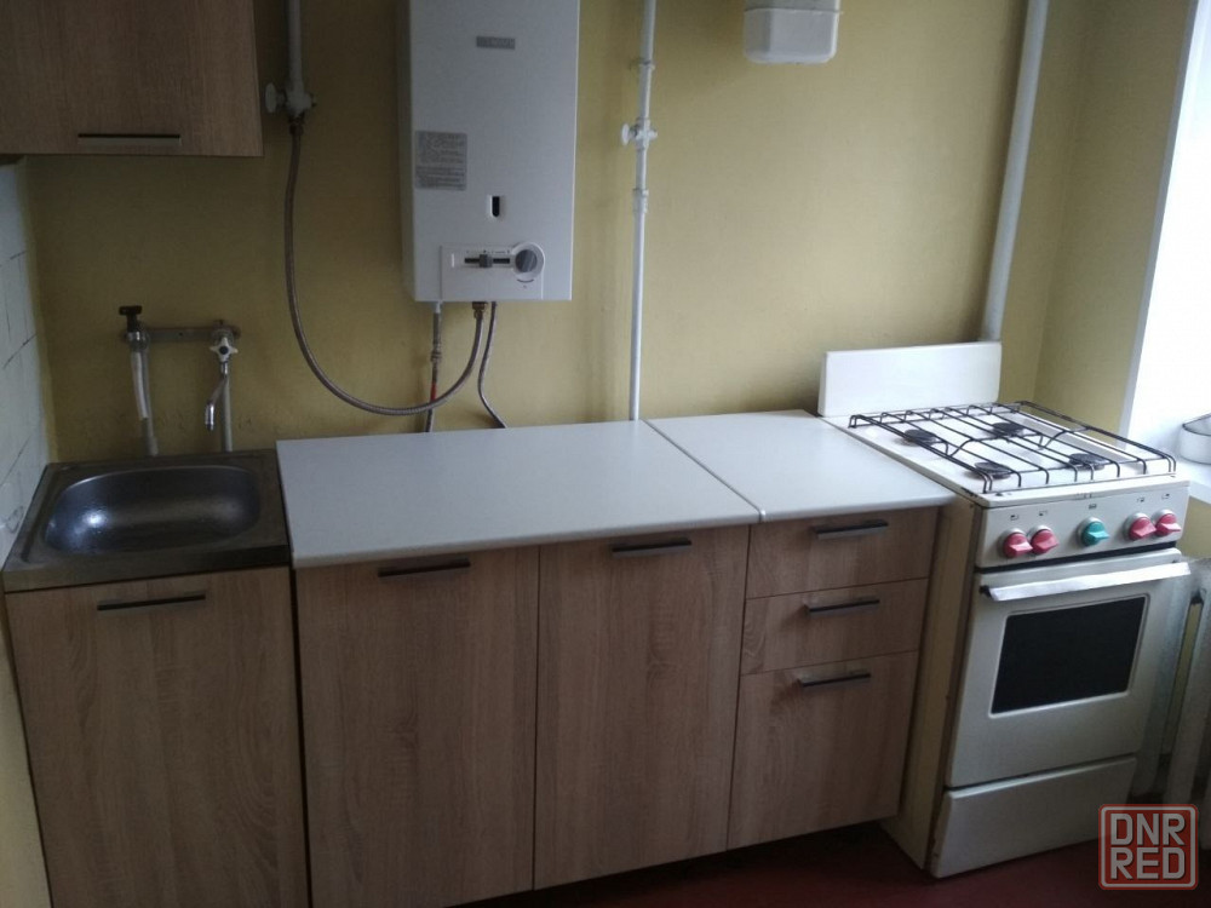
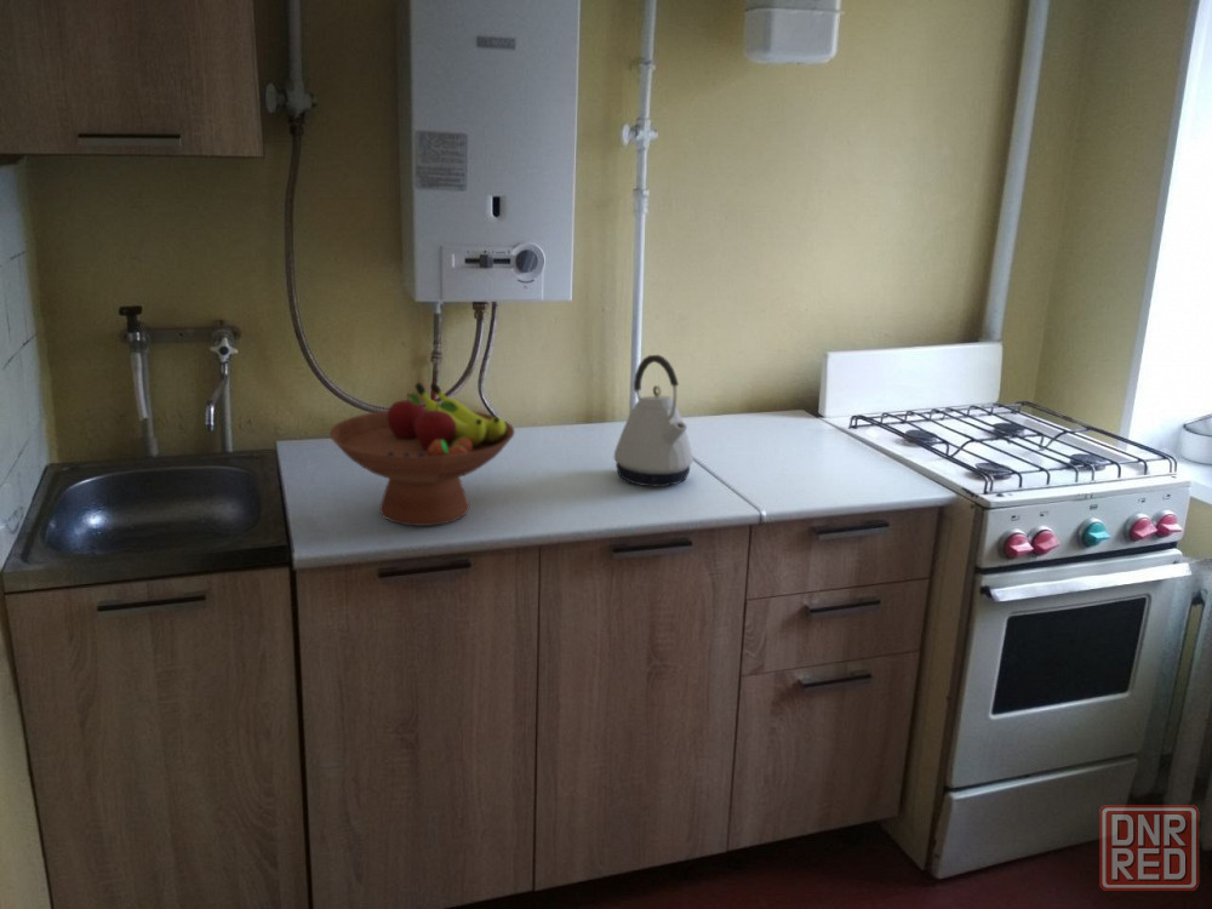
+ fruit bowl (423, 456)
+ kettle (657, 418)
